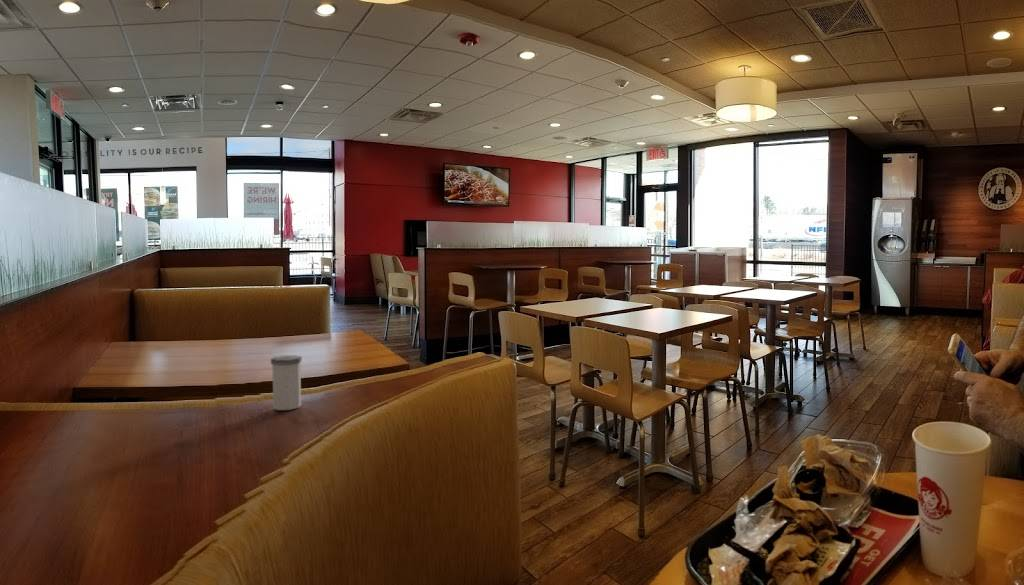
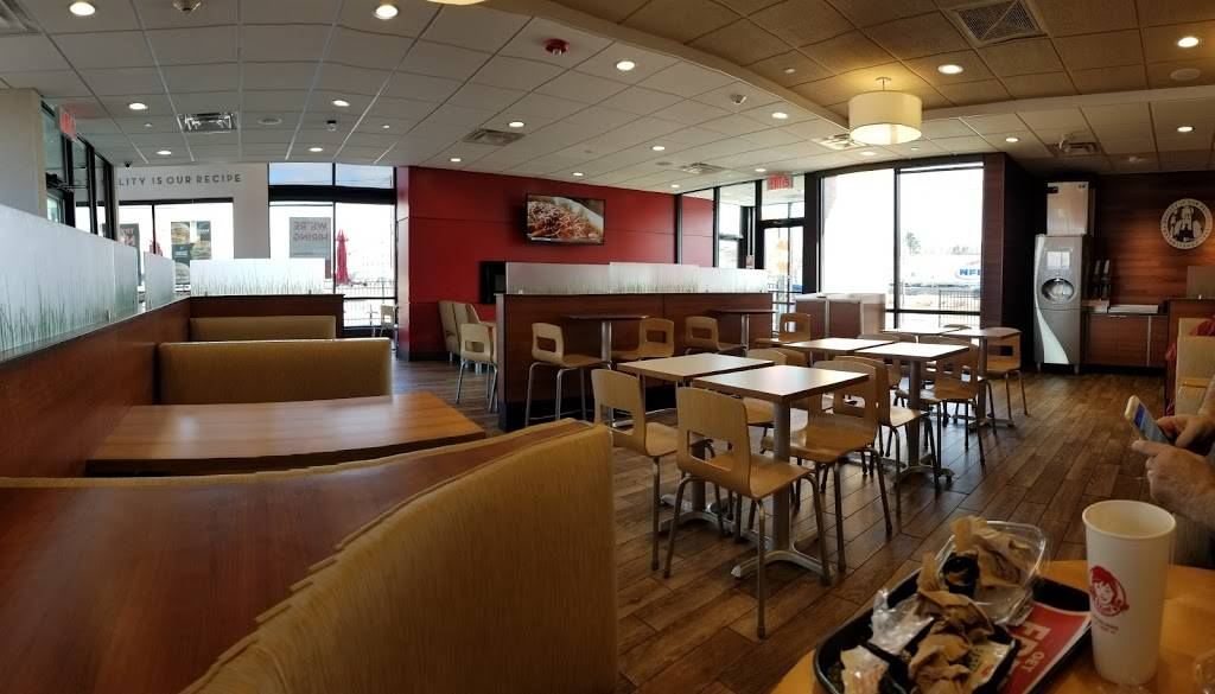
- salt shaker (286, 382)
